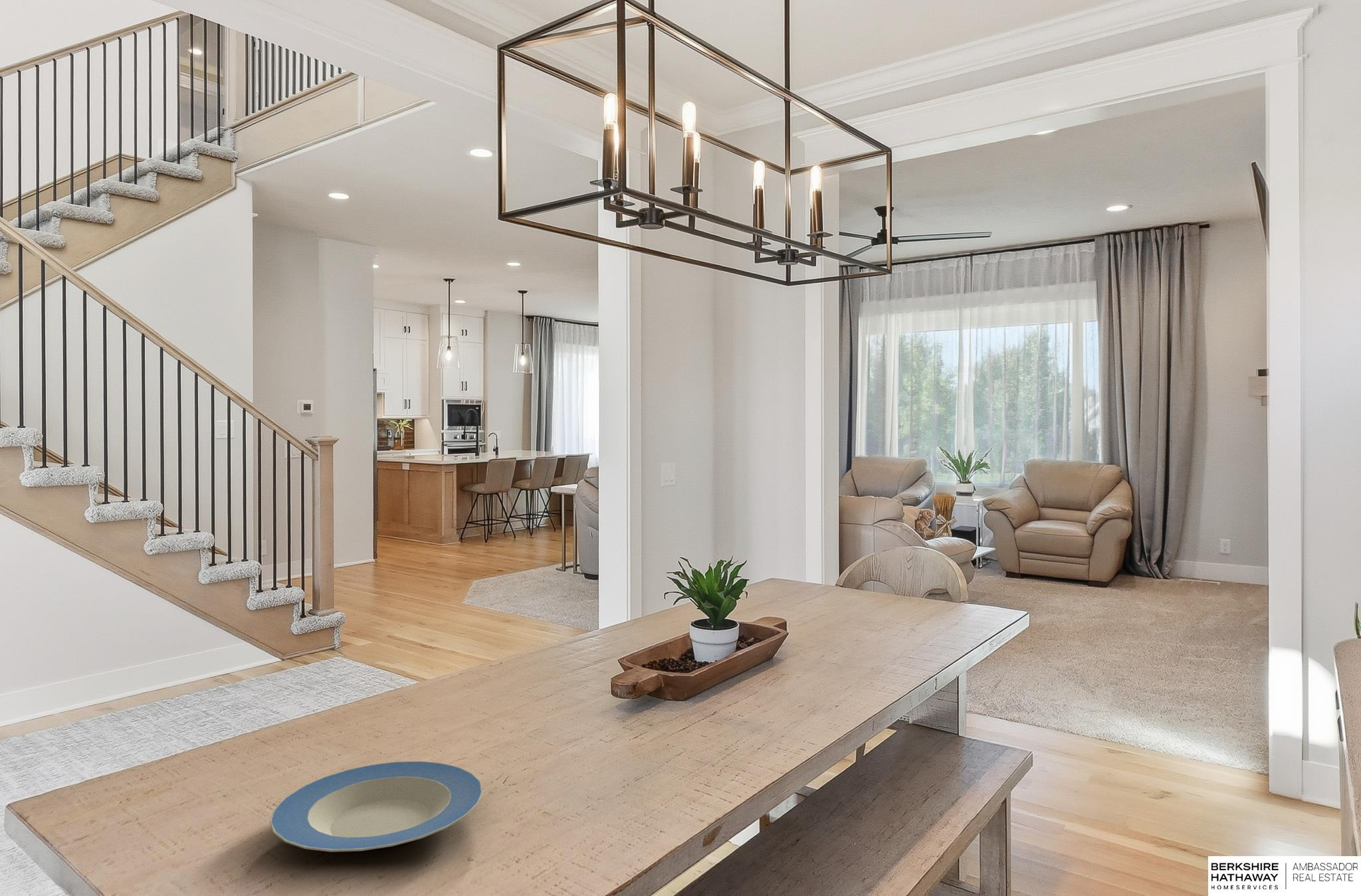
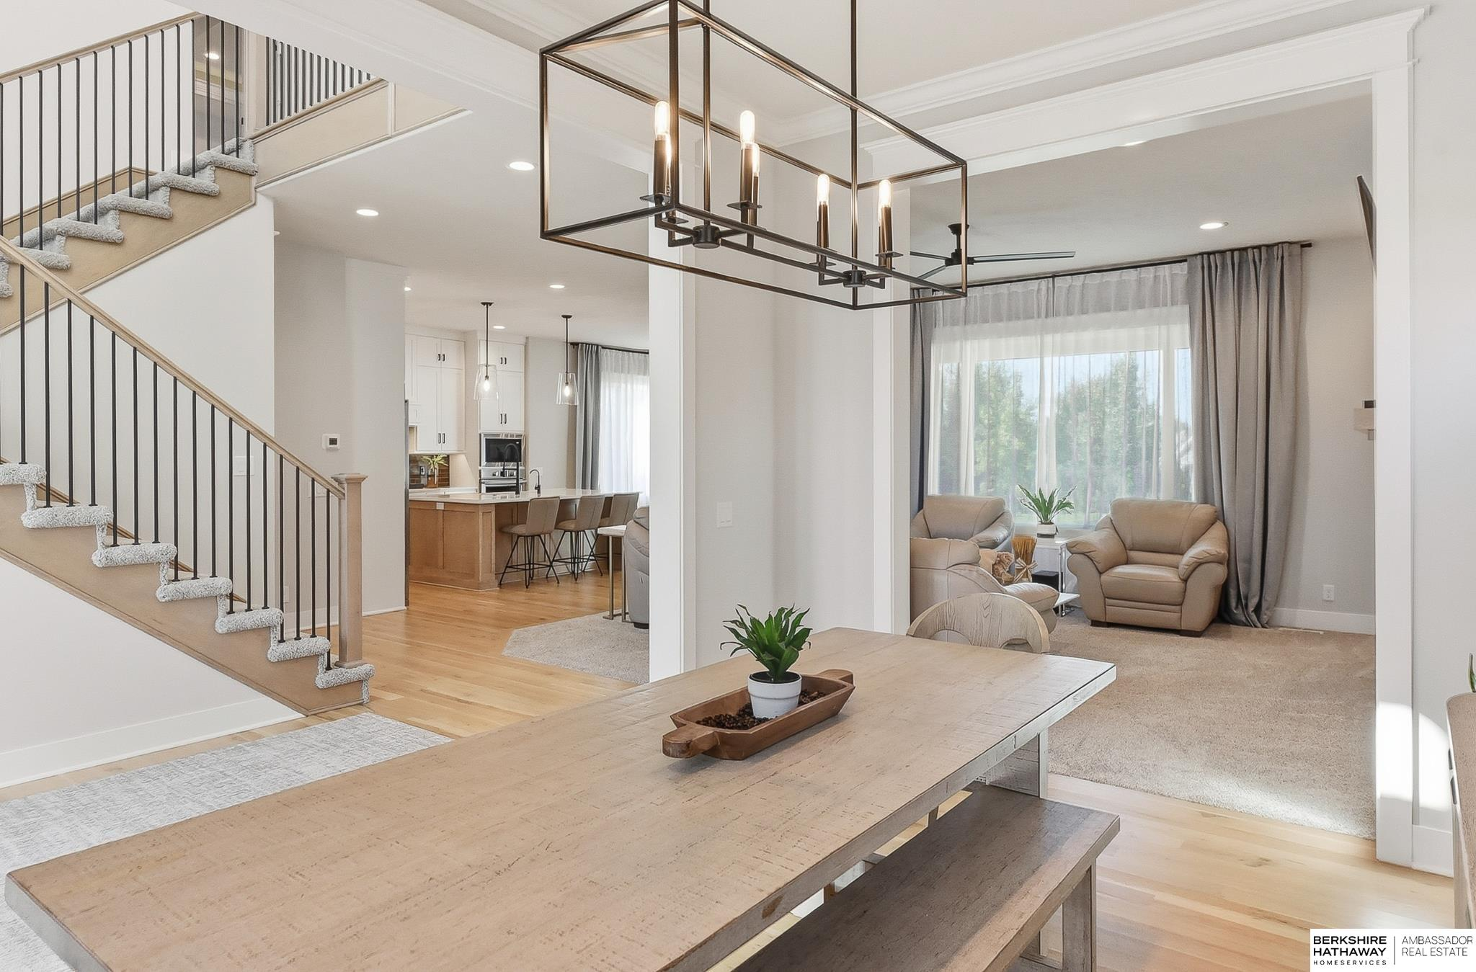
- plate (381, 812)
